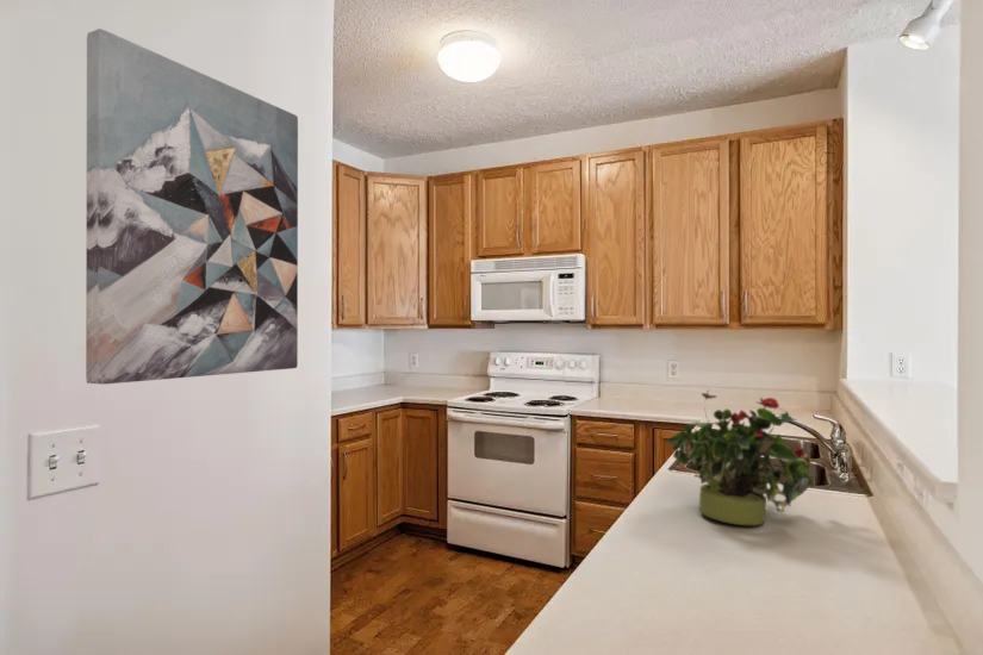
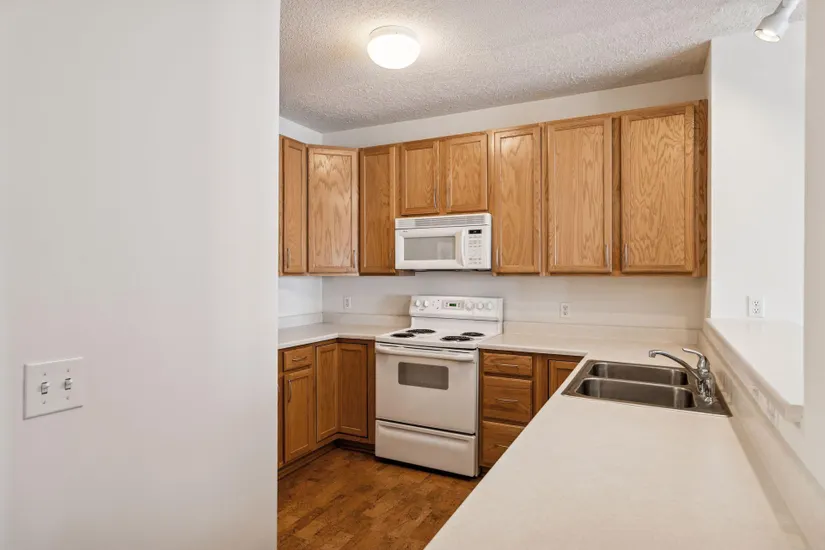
- wall art (209, 227)
- potted plant (739, 453)
